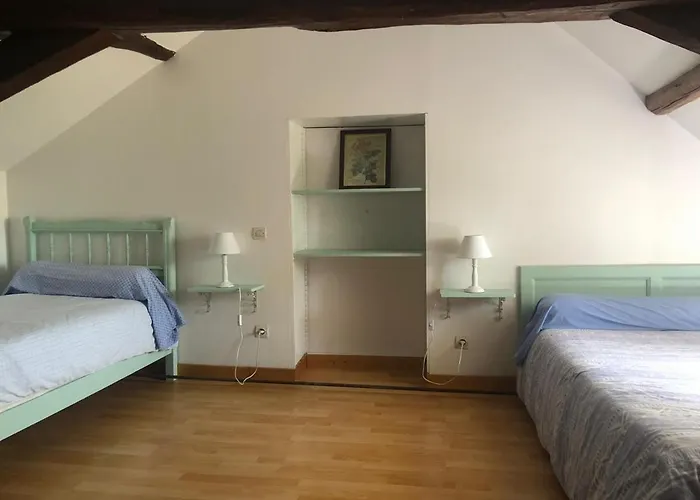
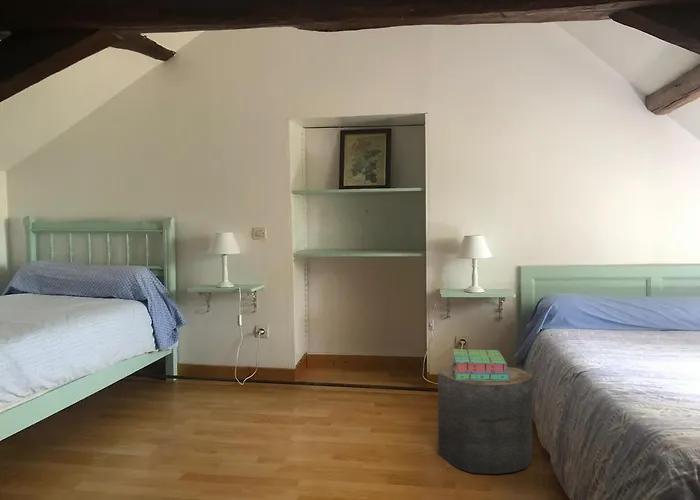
+ stool (484, 415)
+ stack of books (478, 363)
